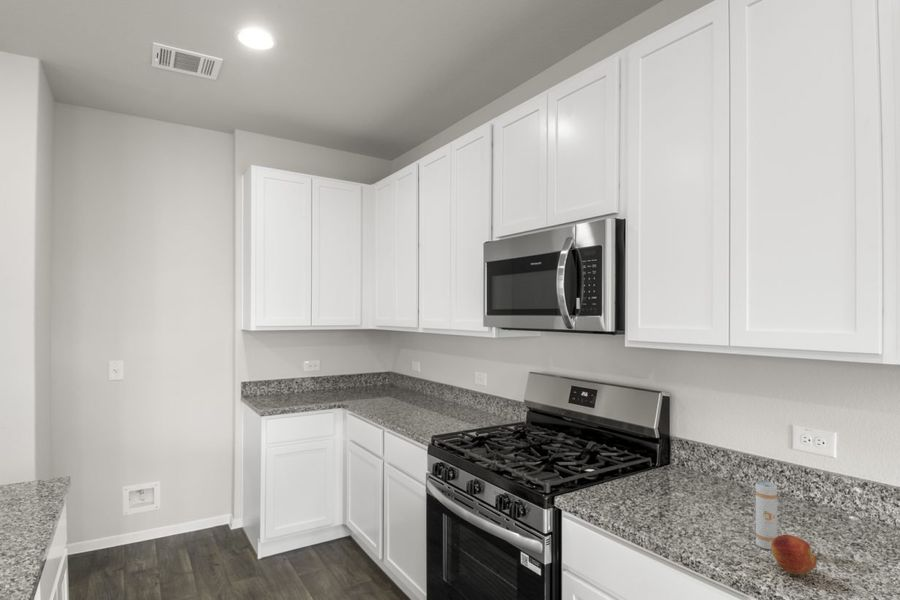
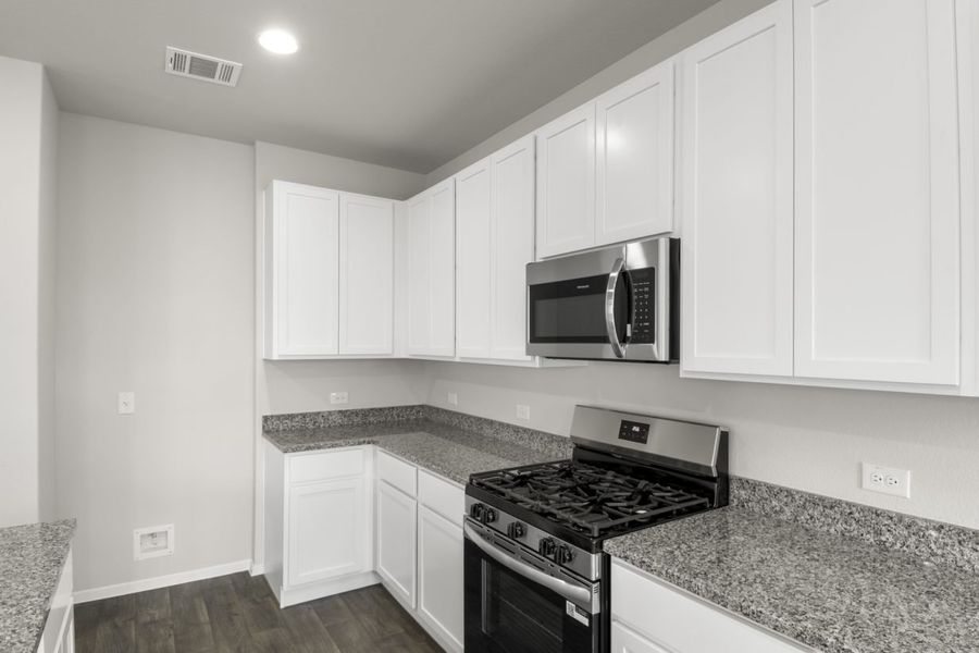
- fruit (793, 555)
- beverage can (766, 514)
